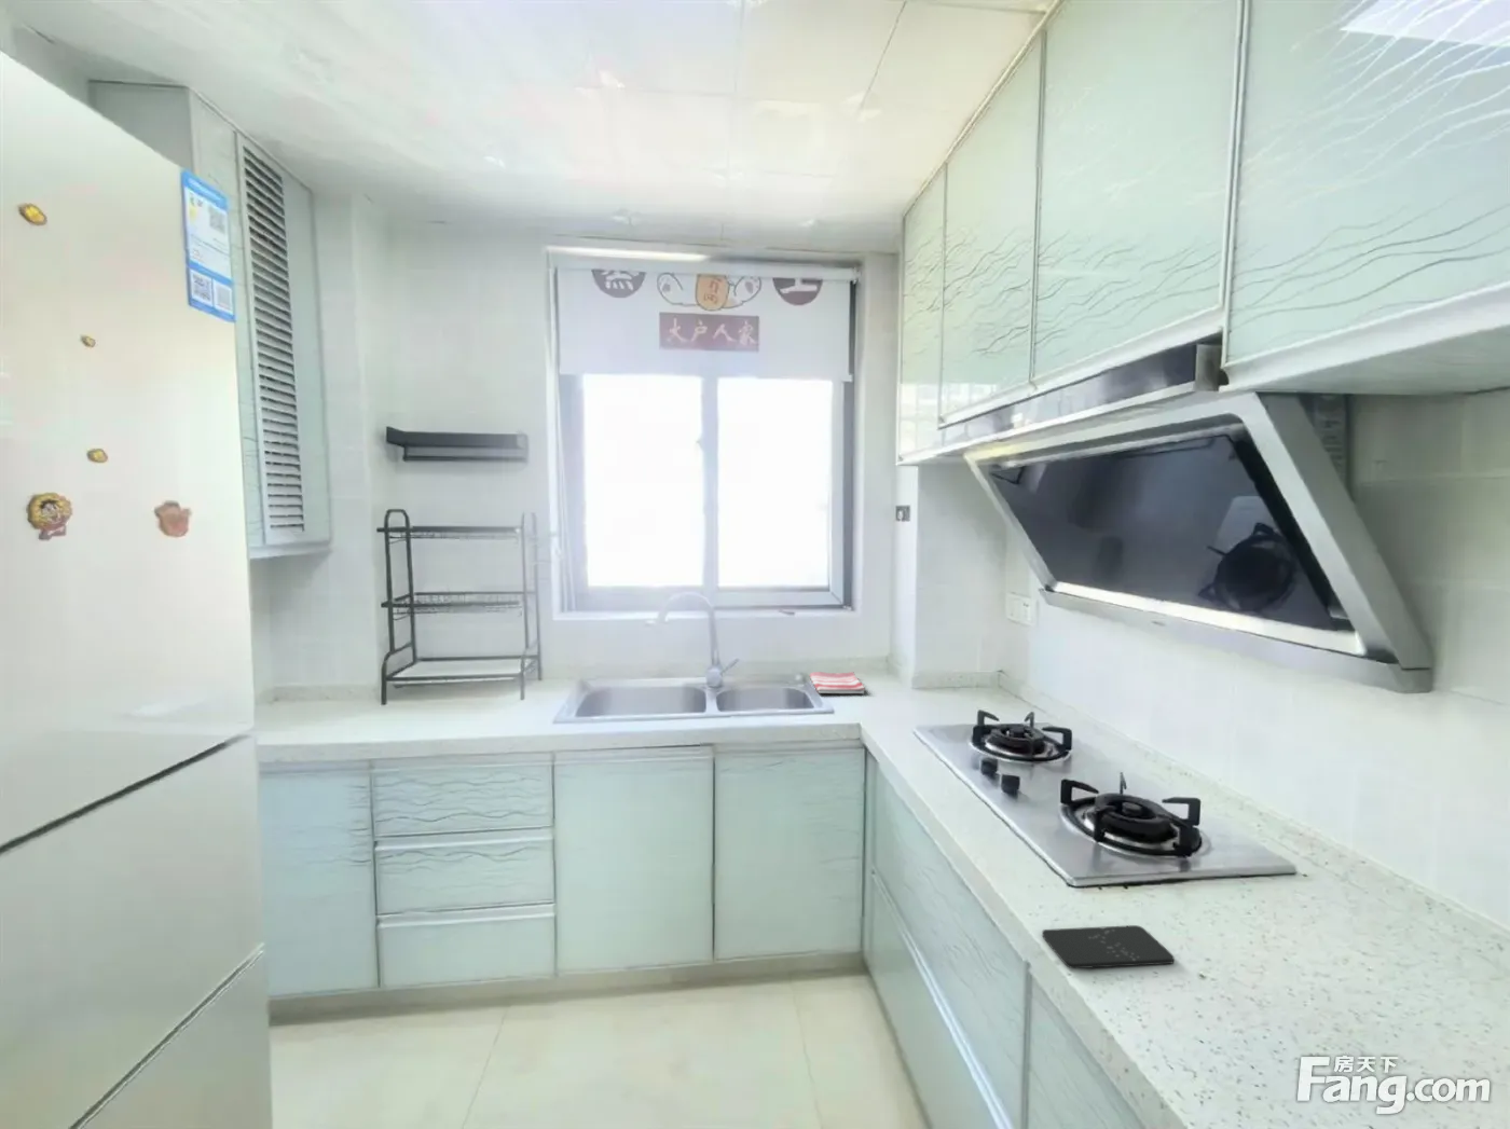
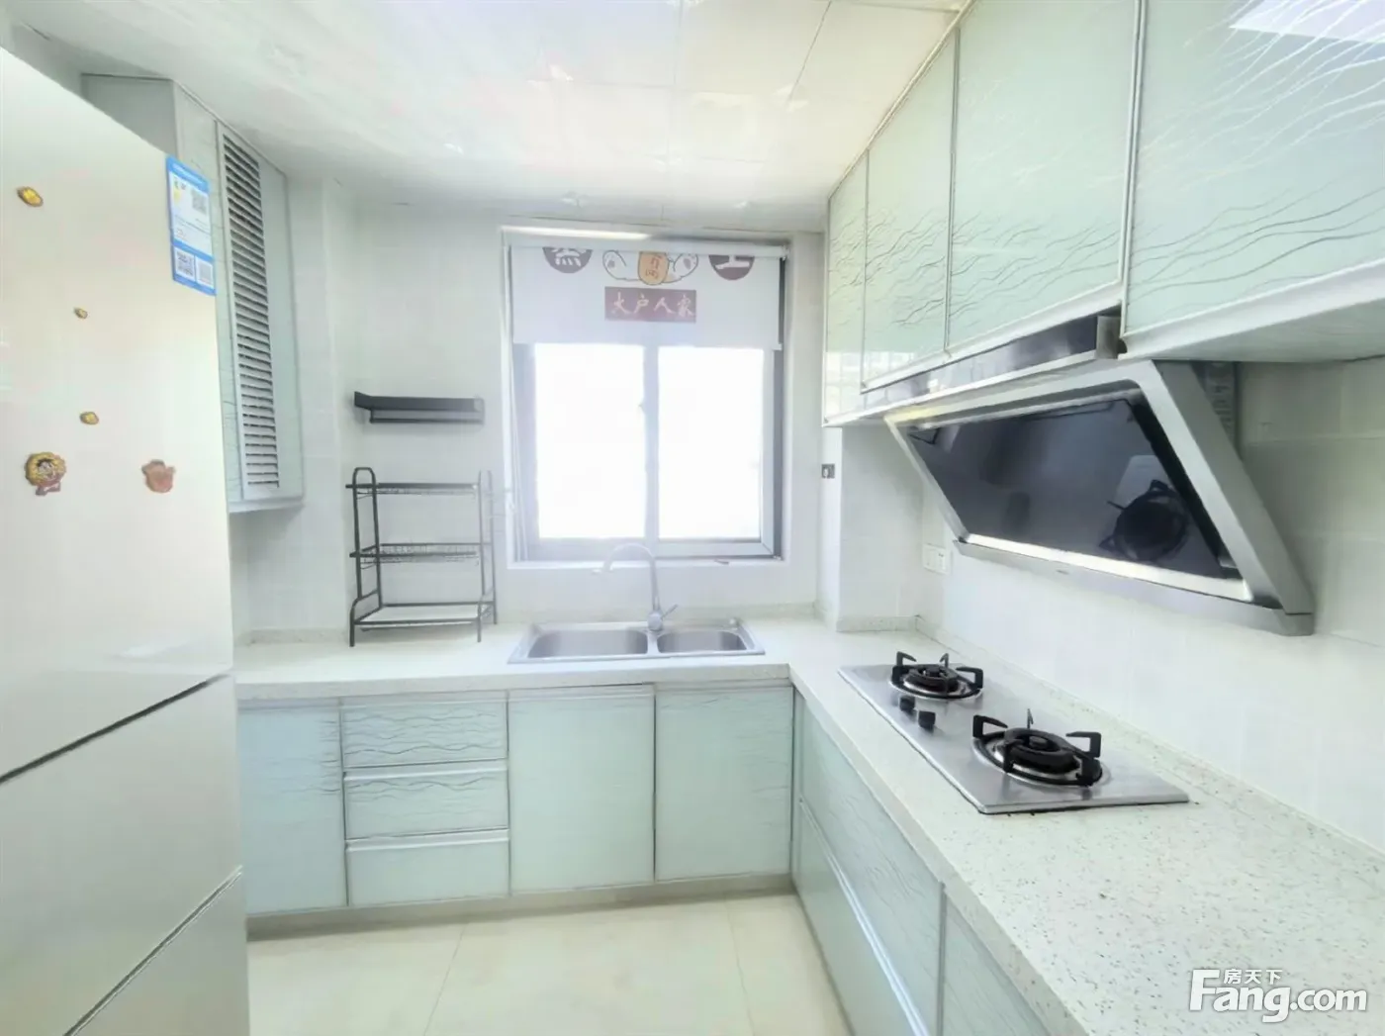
- smartphone (1106, 945)
- dish towel (836, 682)
